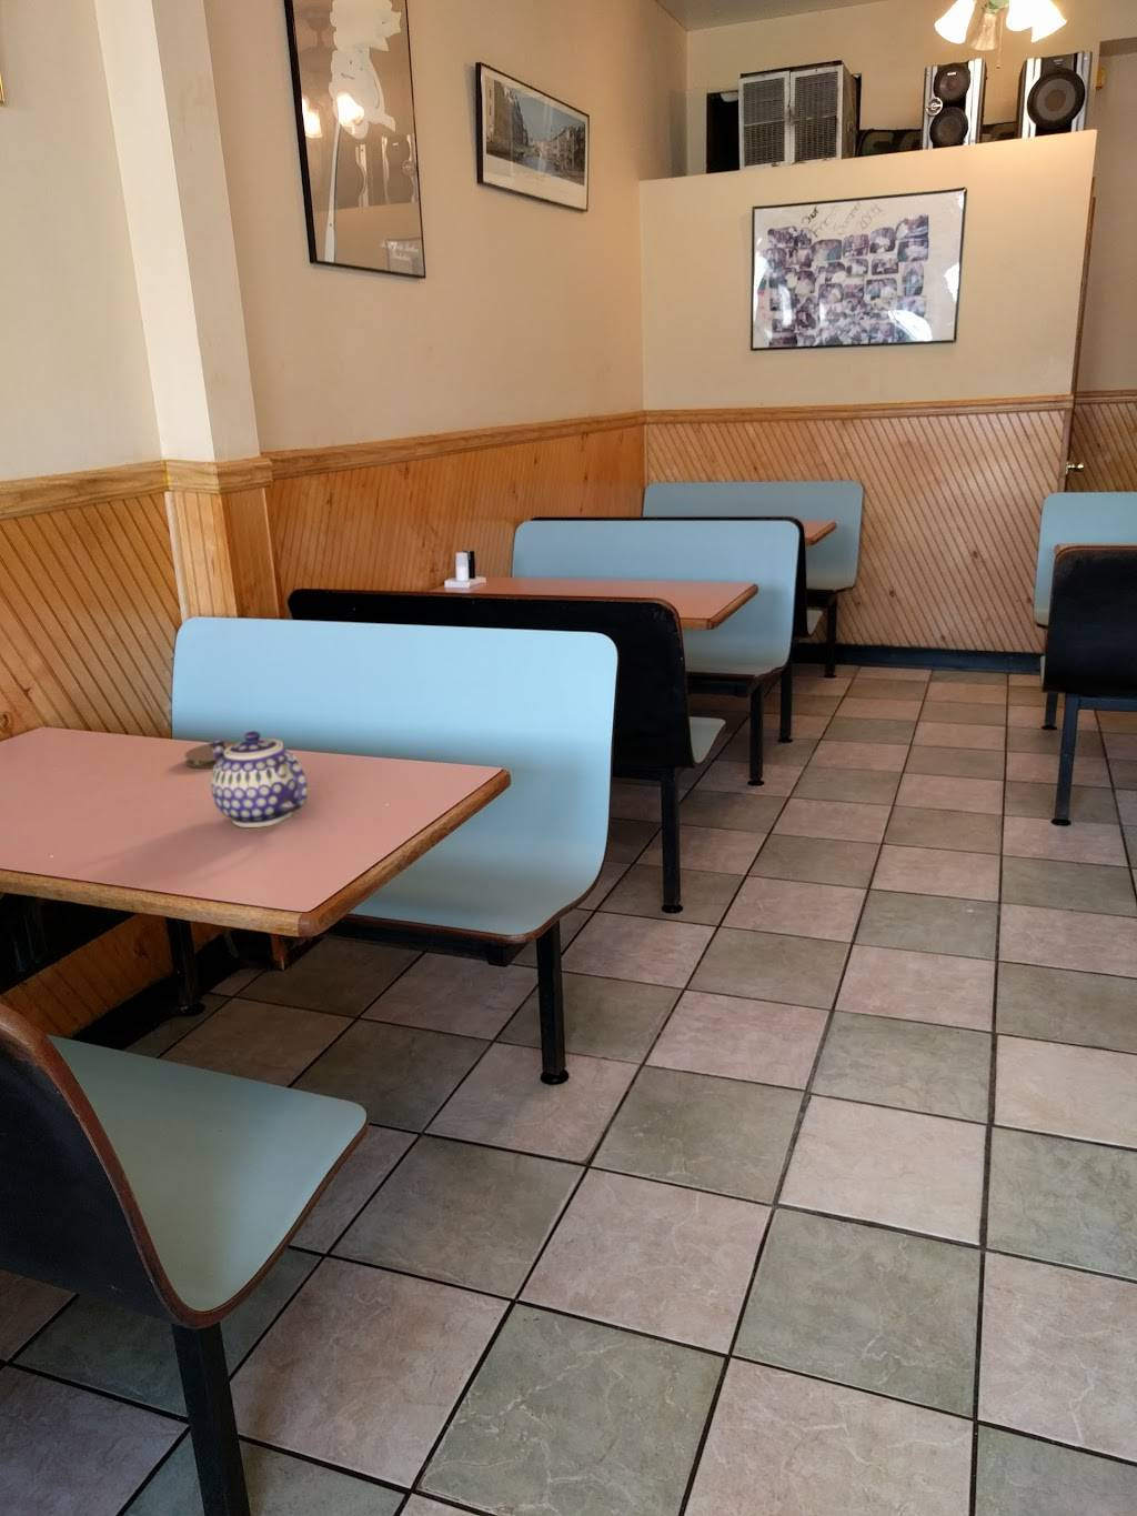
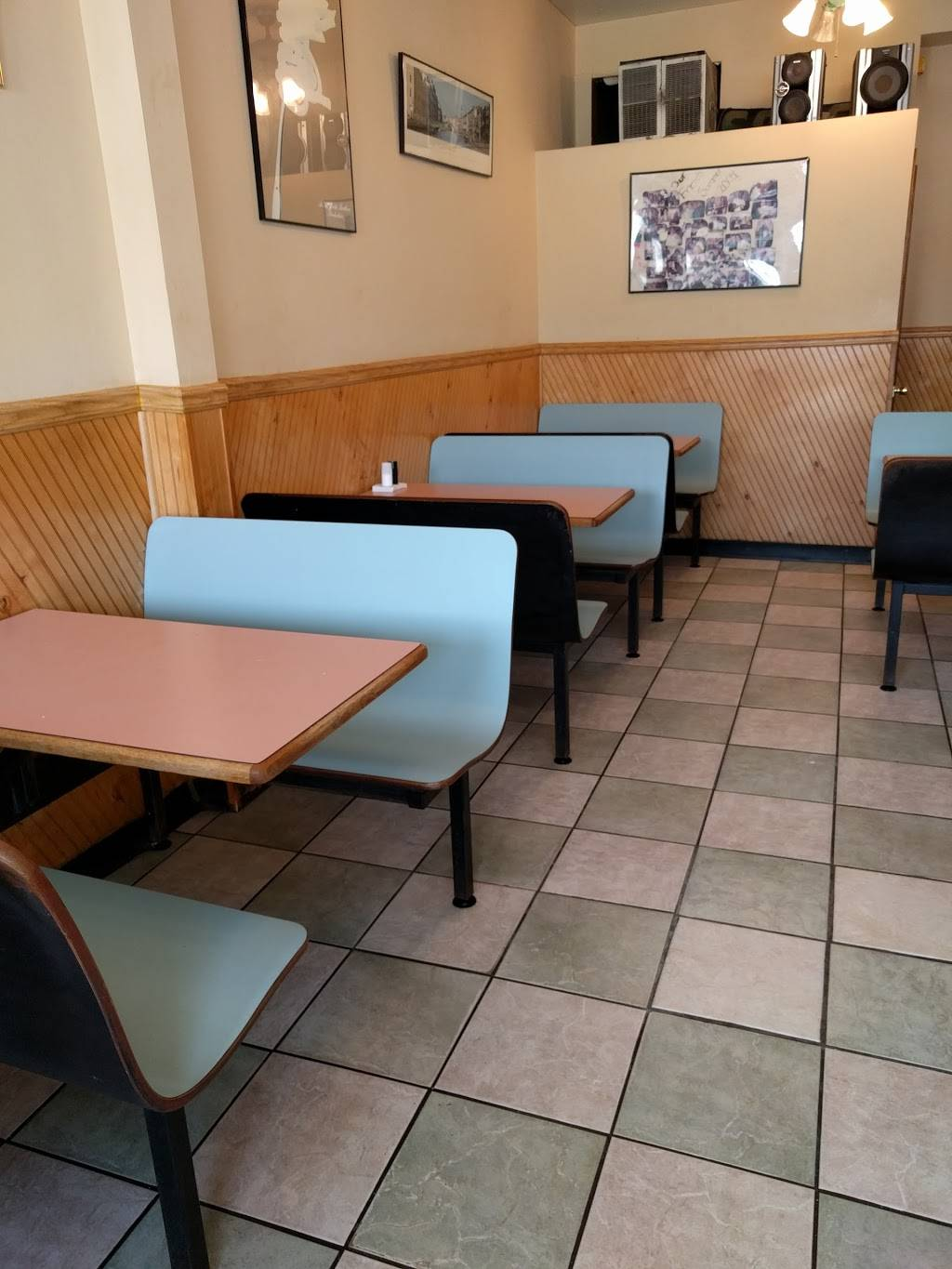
- coaster (213, 754)
- teapot (257, 774)
